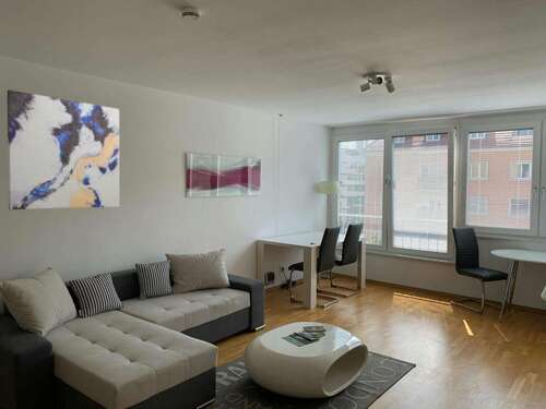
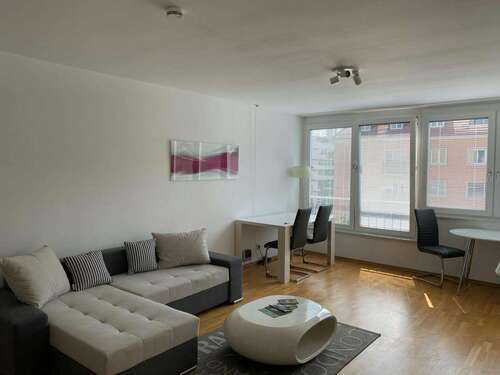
- wall art (69, 154)
